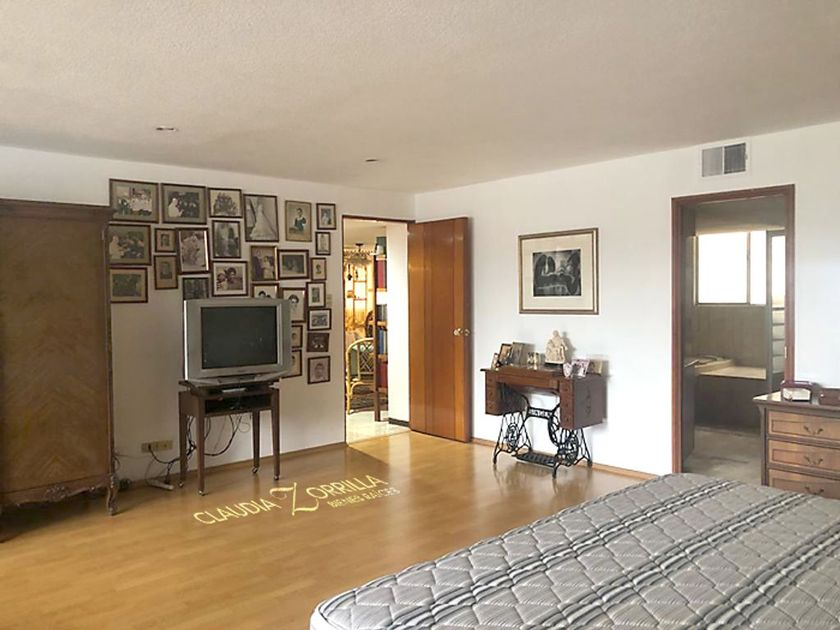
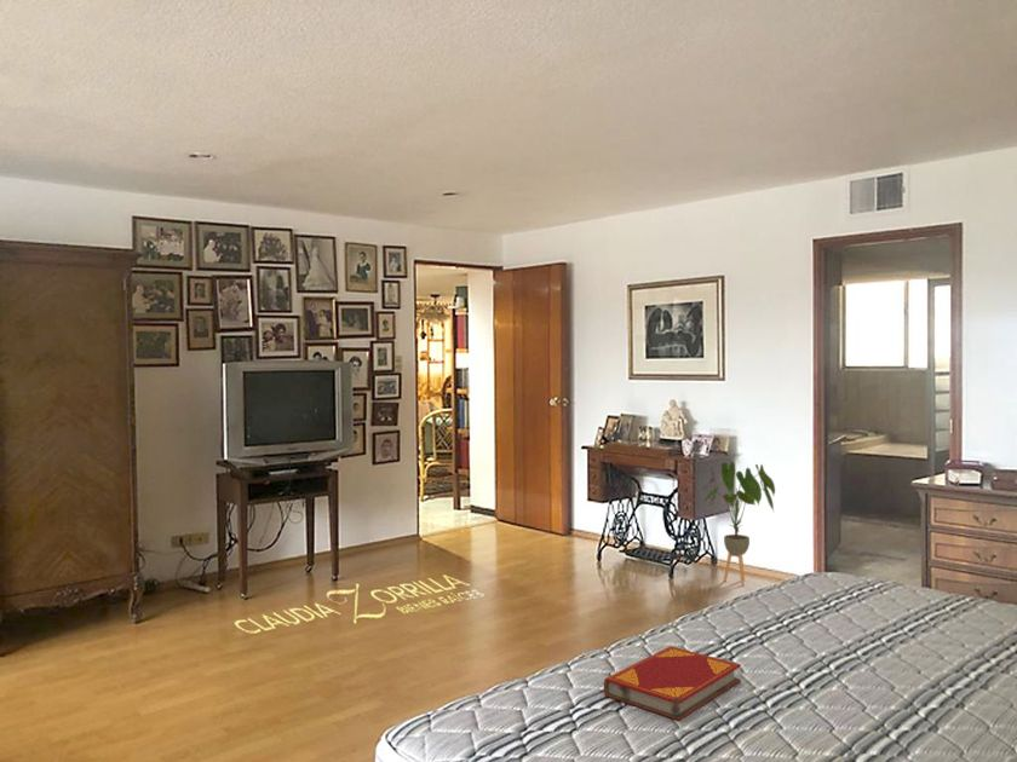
+ hardback book (673, 679)
+ house plant (741, 521)
